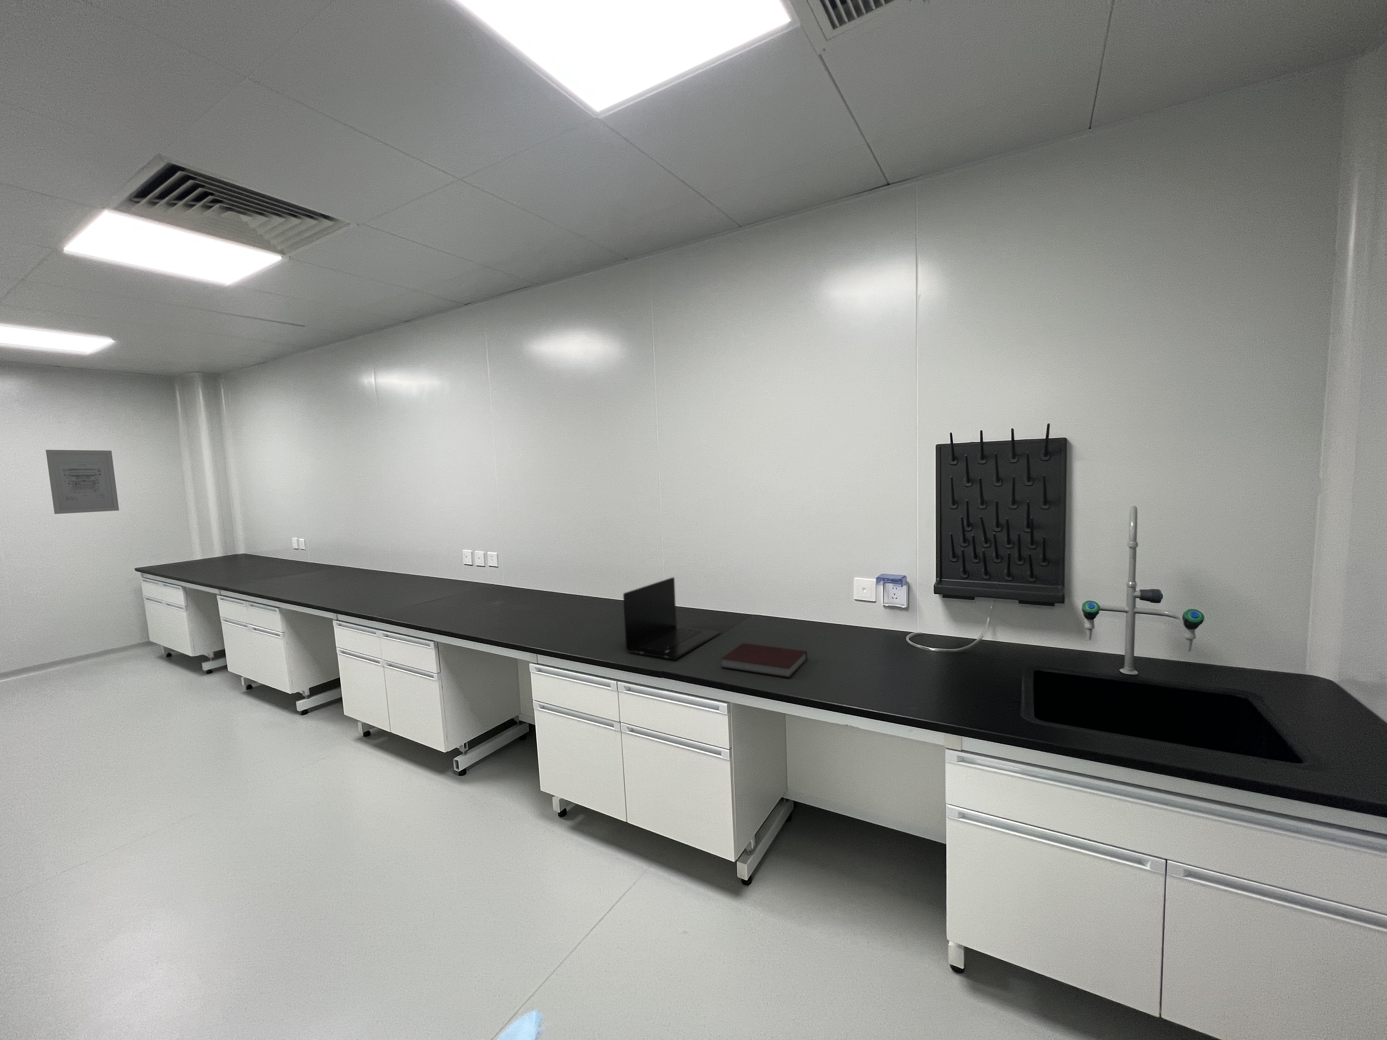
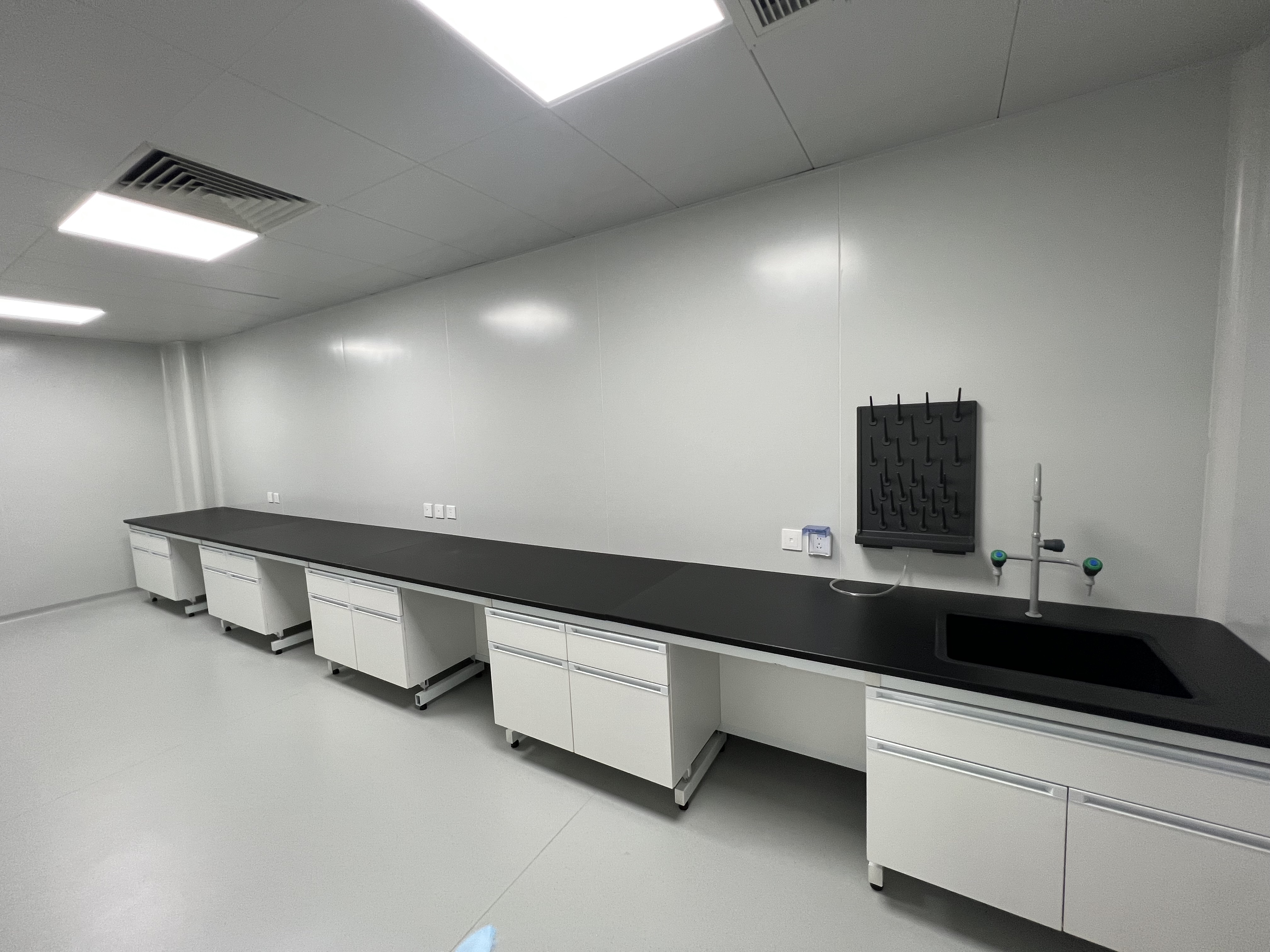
- notebook (764, 659)
- laptop (674, 615)
- wall art (84, 481)
